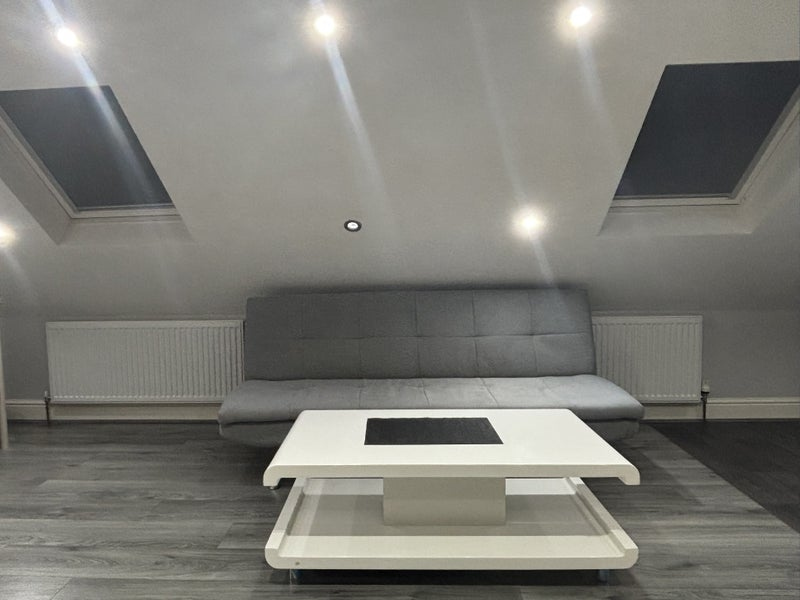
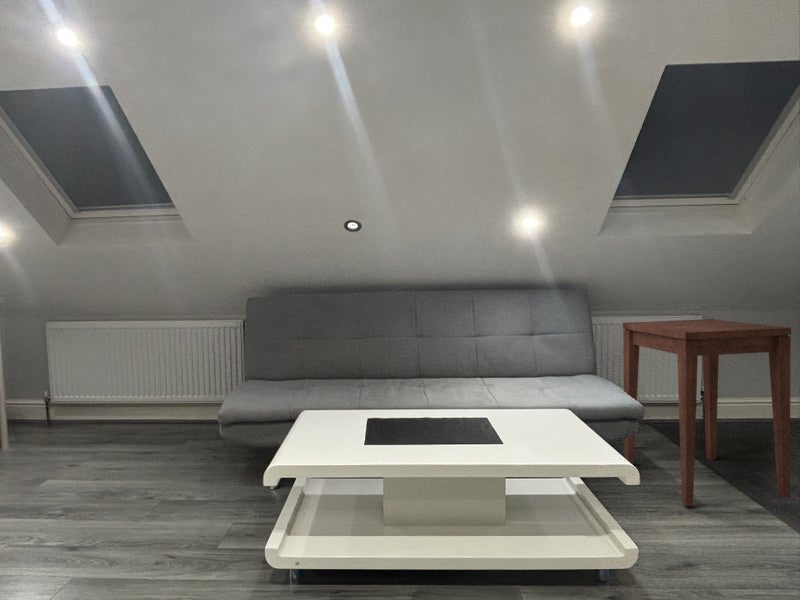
+ side table (704, 403)
